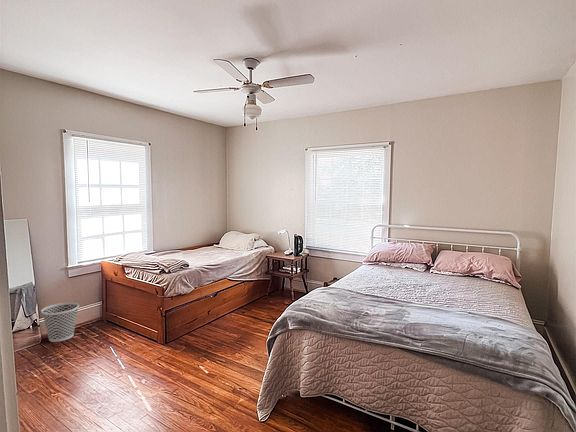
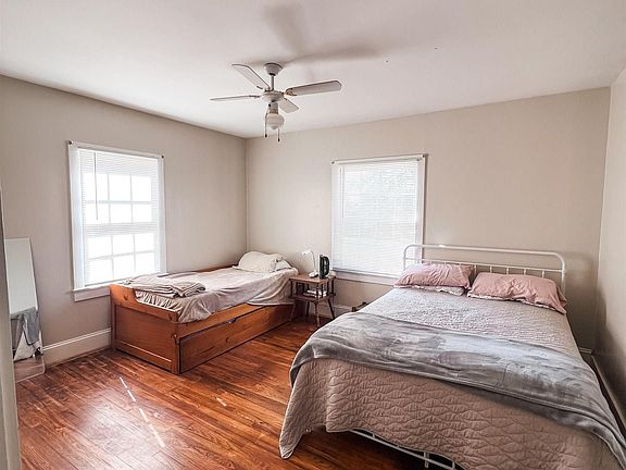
- wastebasket (61, 322)
